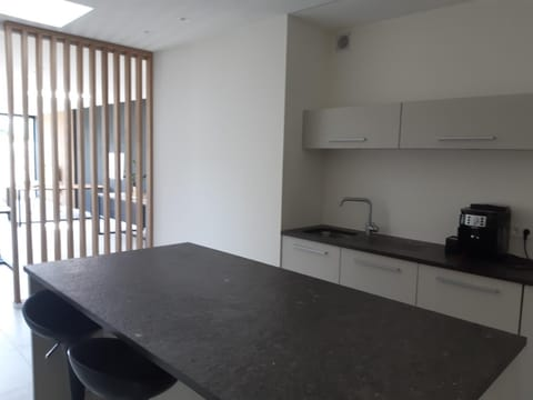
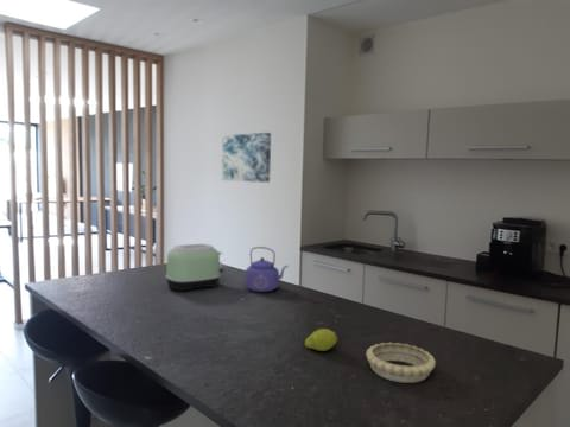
+ fruit (318, 338)
+ toaster (195, 266)
+ wall art (245, 158)
+ kettle (266, 268)
+ decorative bowl (400, 361)
